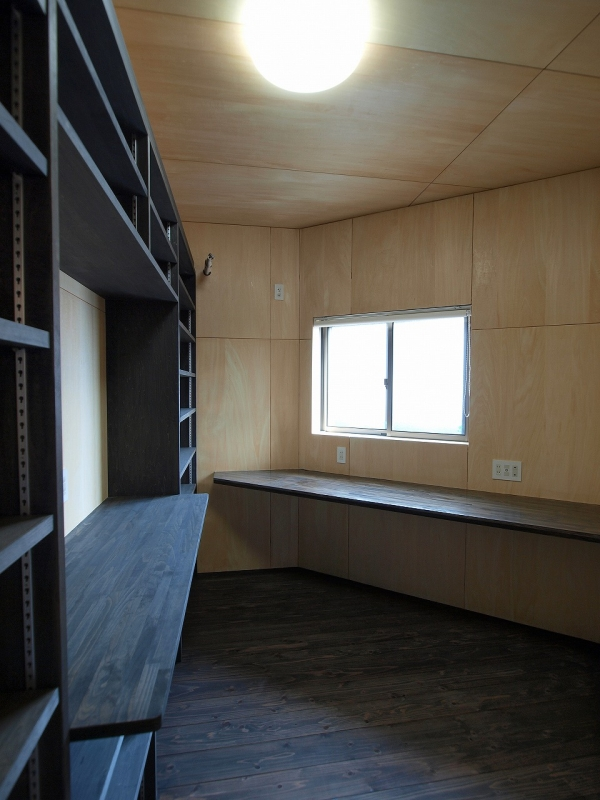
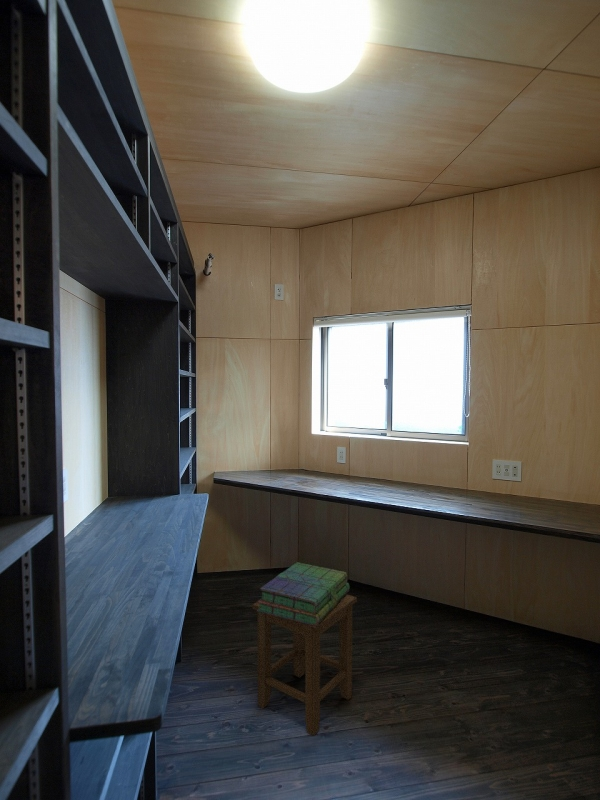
+ stack of books (305, 590)
+ stool (305, 650)
